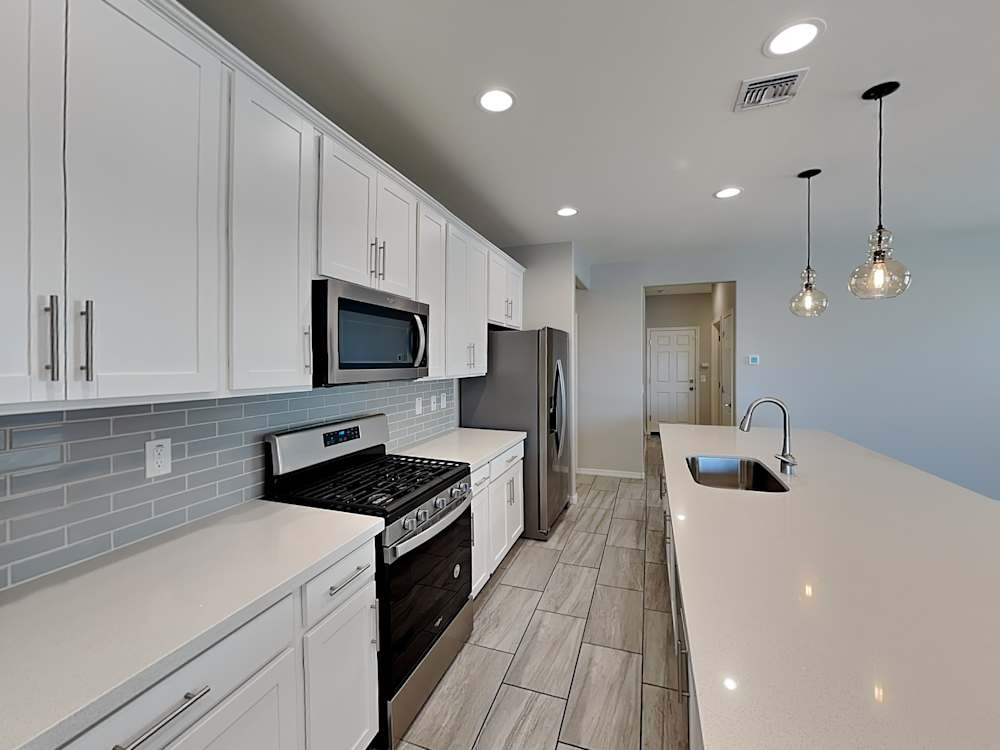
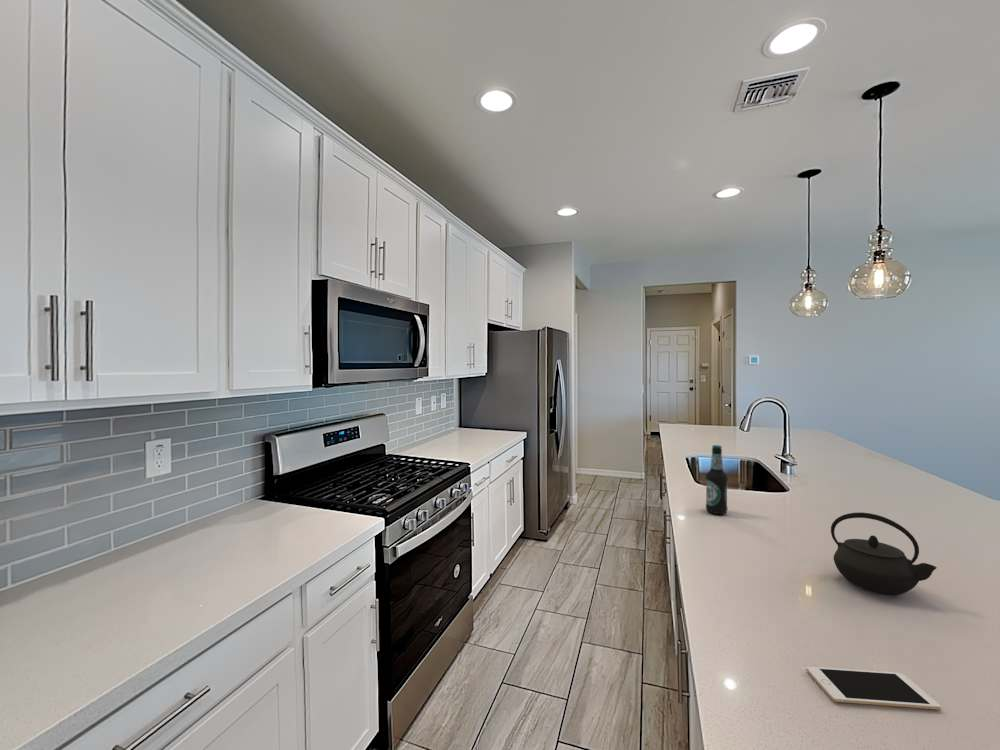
+ bottle (716, 478)
+ cell phone (869, 686)
+ kettle (879, 551)
